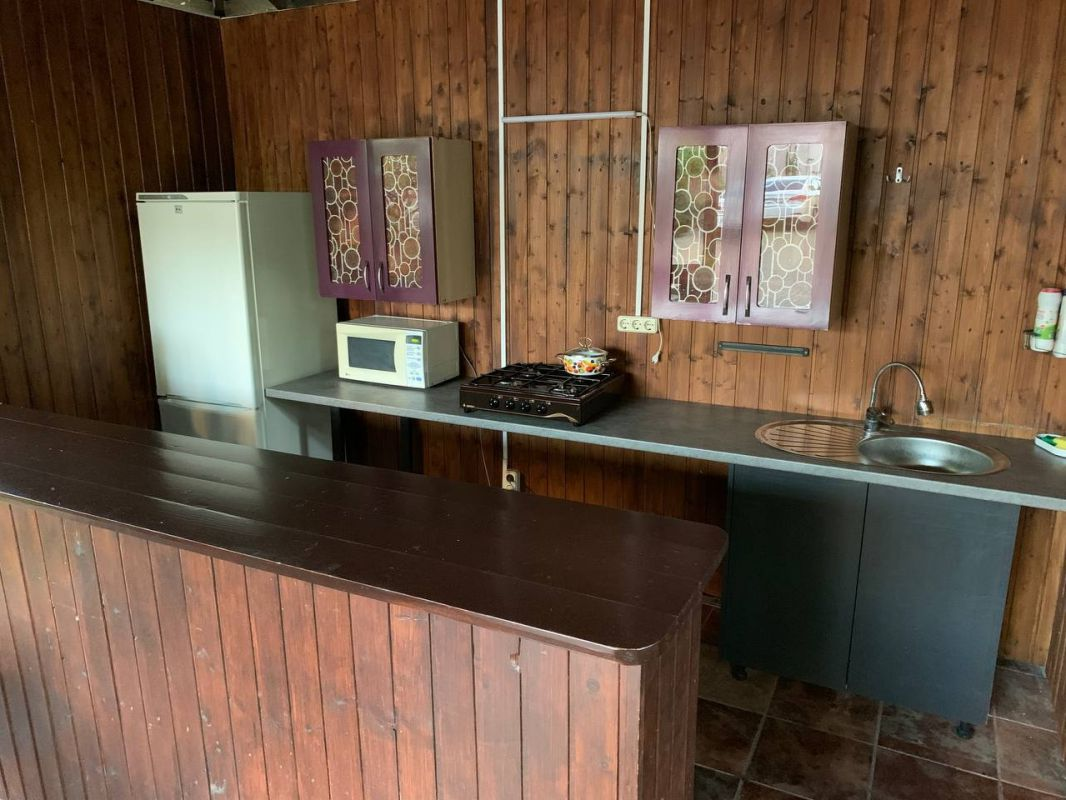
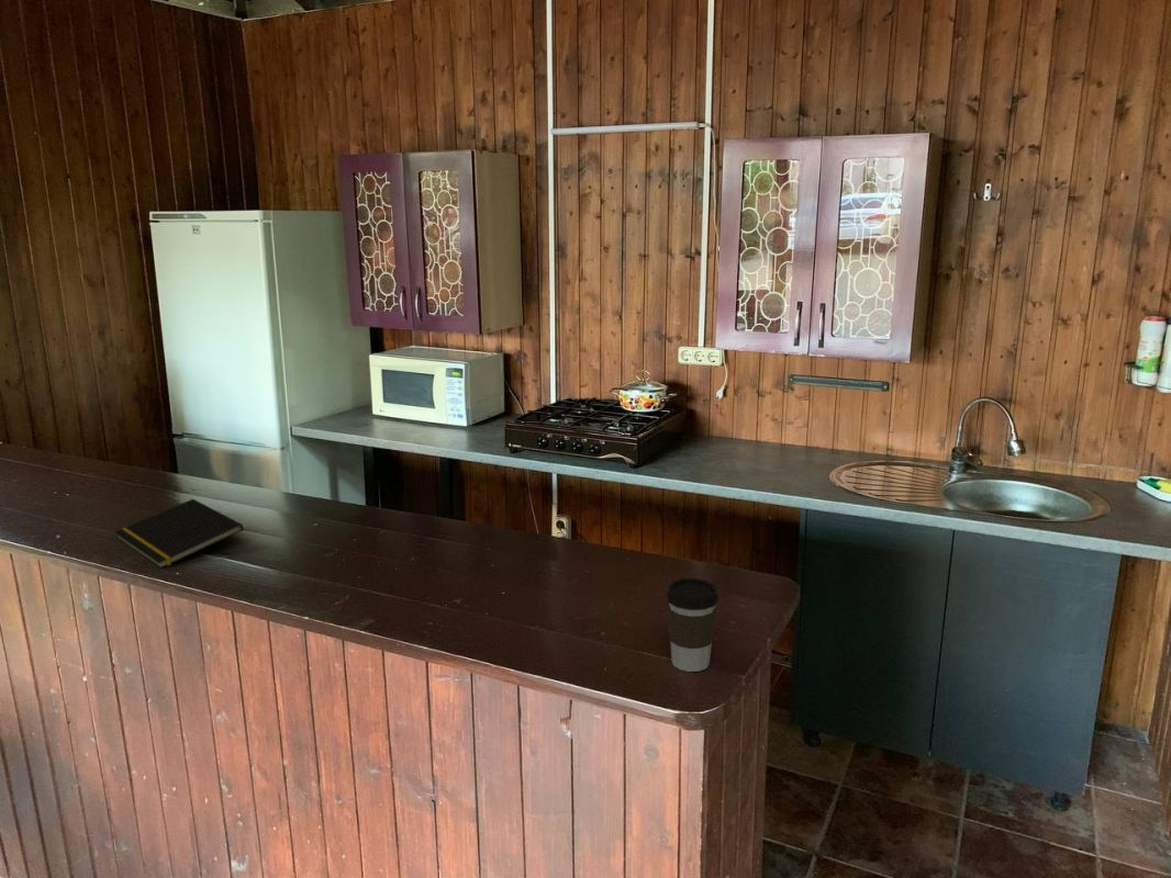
+ notepad (178, 530)
+ coffee cup (691, 624)
